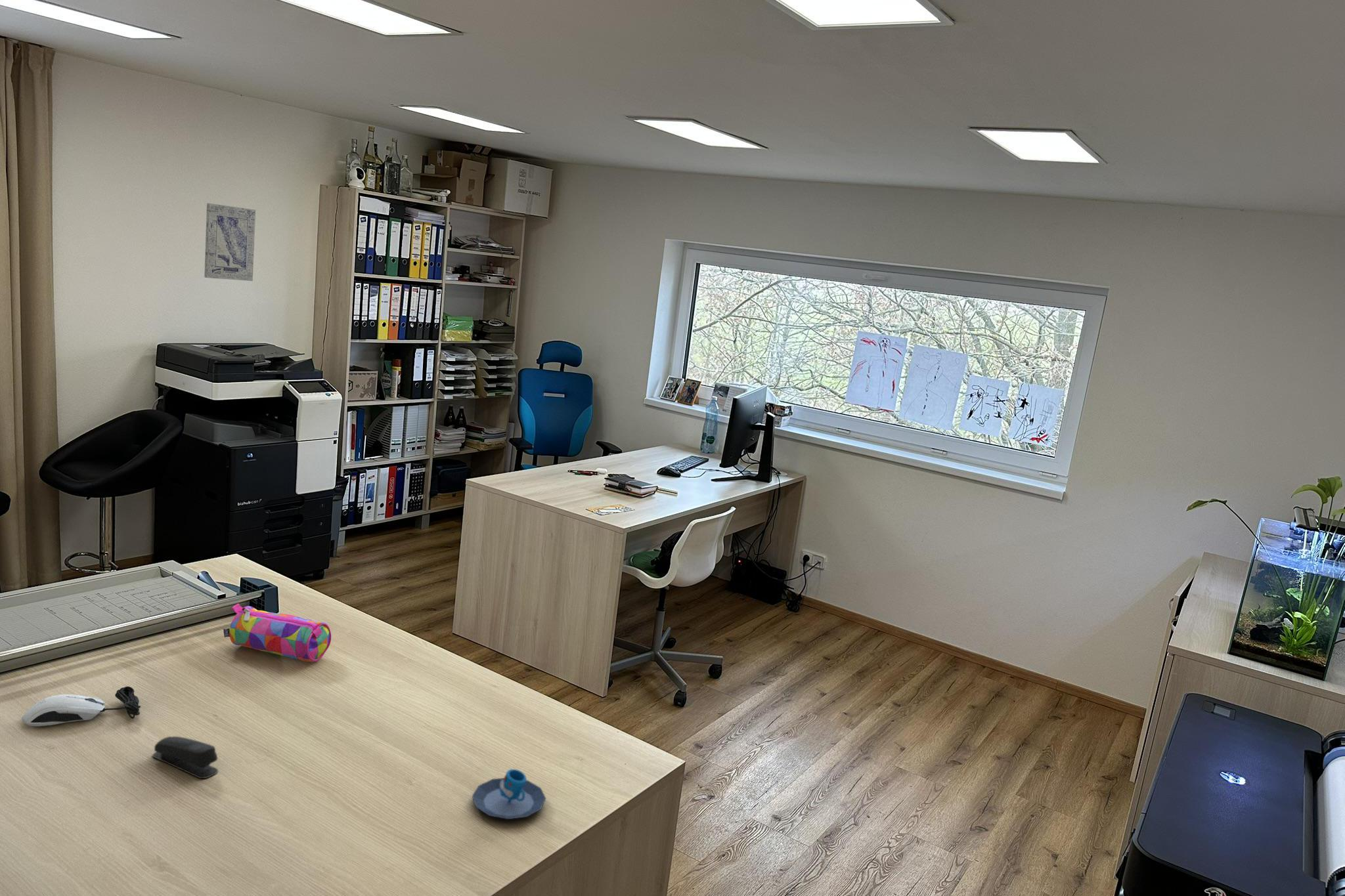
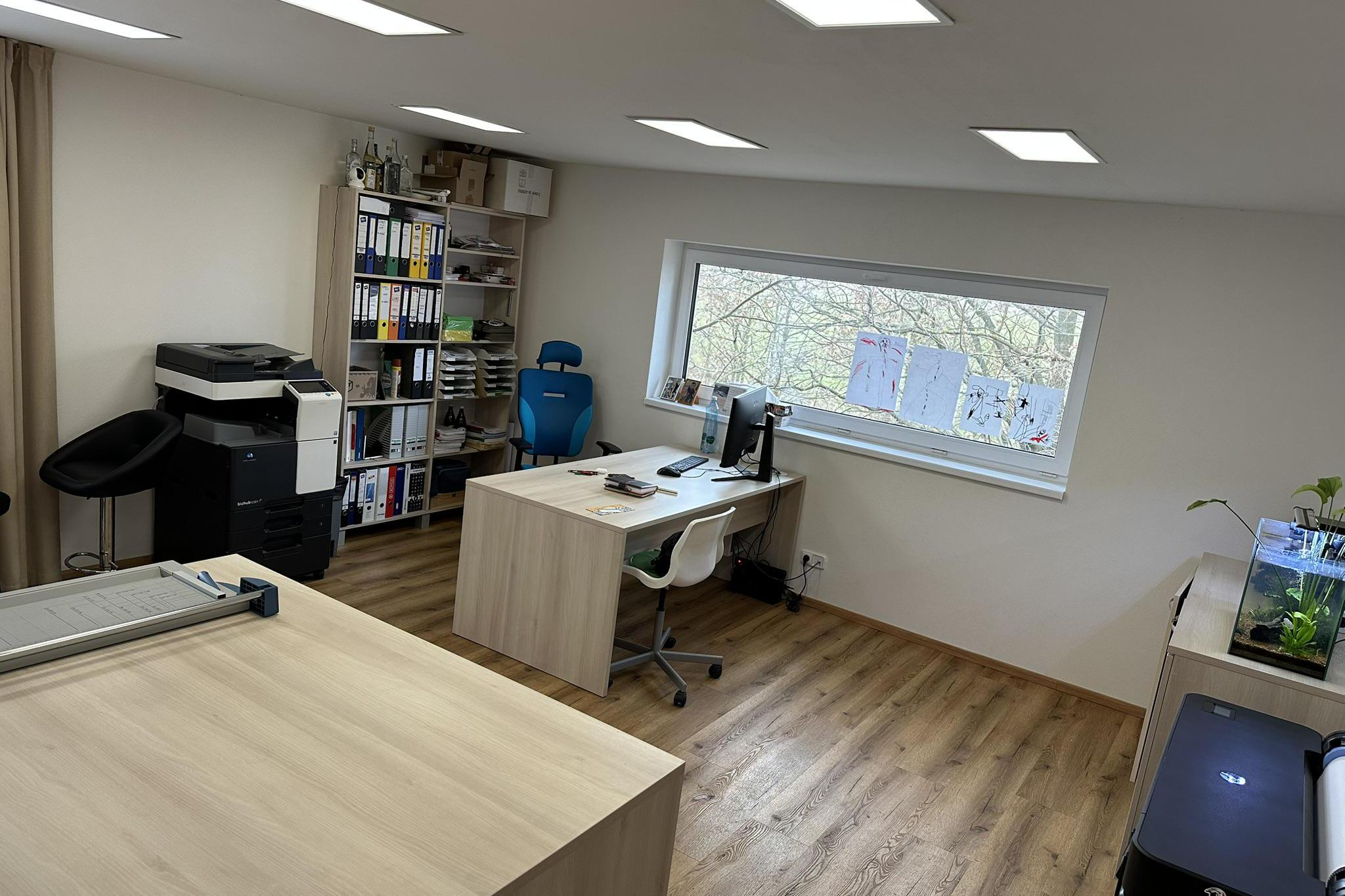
- computer mouse (82, 705)
- stapler (185, 751)
- wall art (230, 243)
- pencil case (278, 633)
- mug (510, 788)
